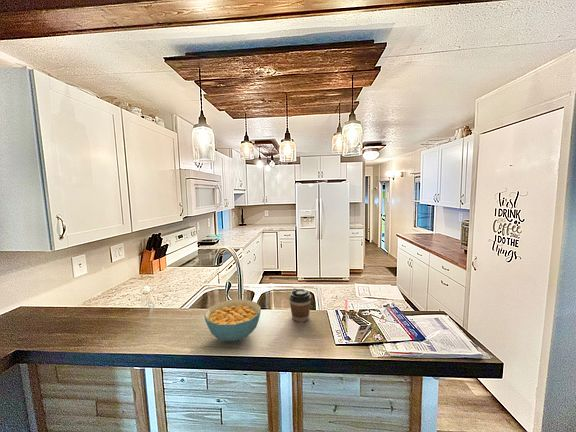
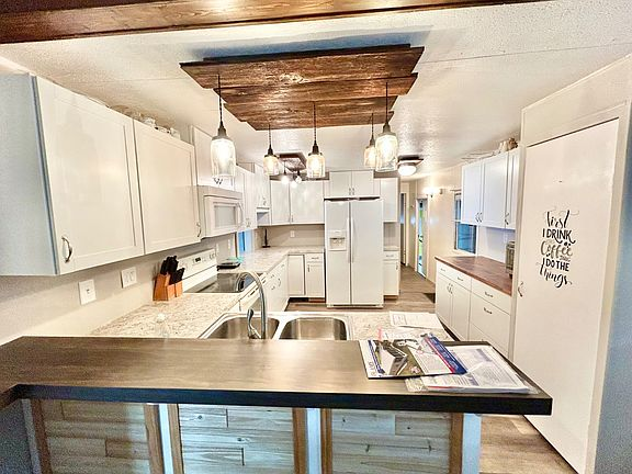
- cereal bowl (233, 323)
- coffee cup (300, 303)
